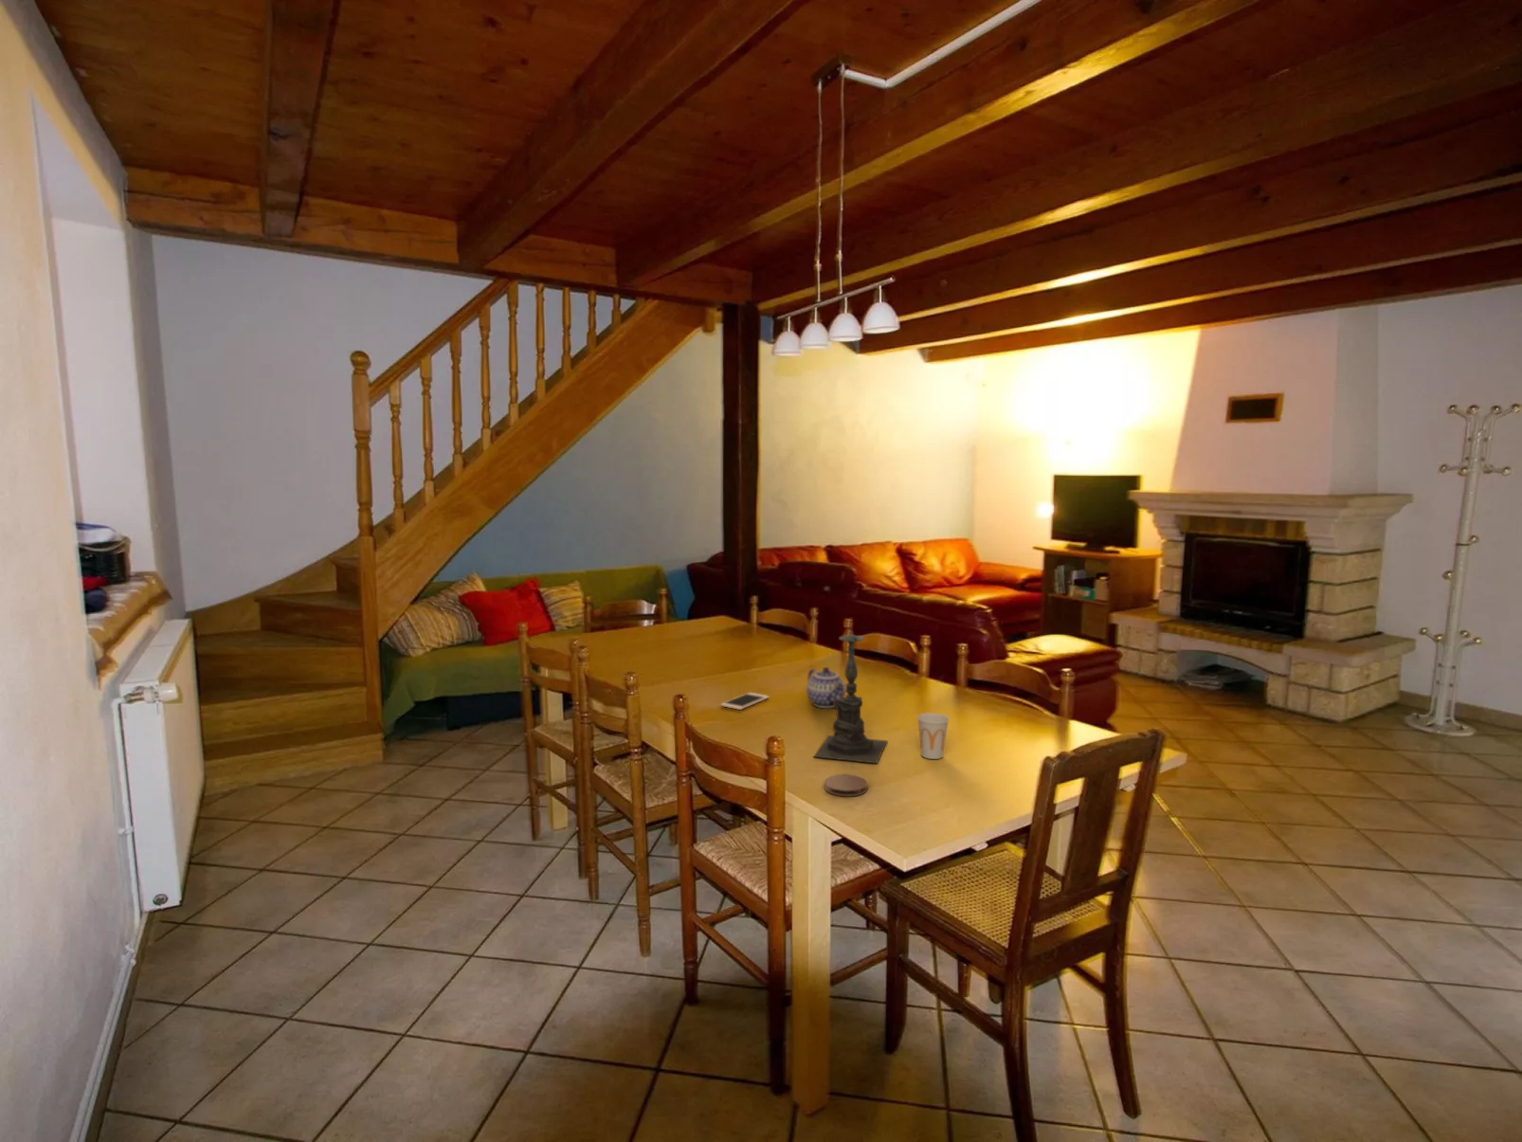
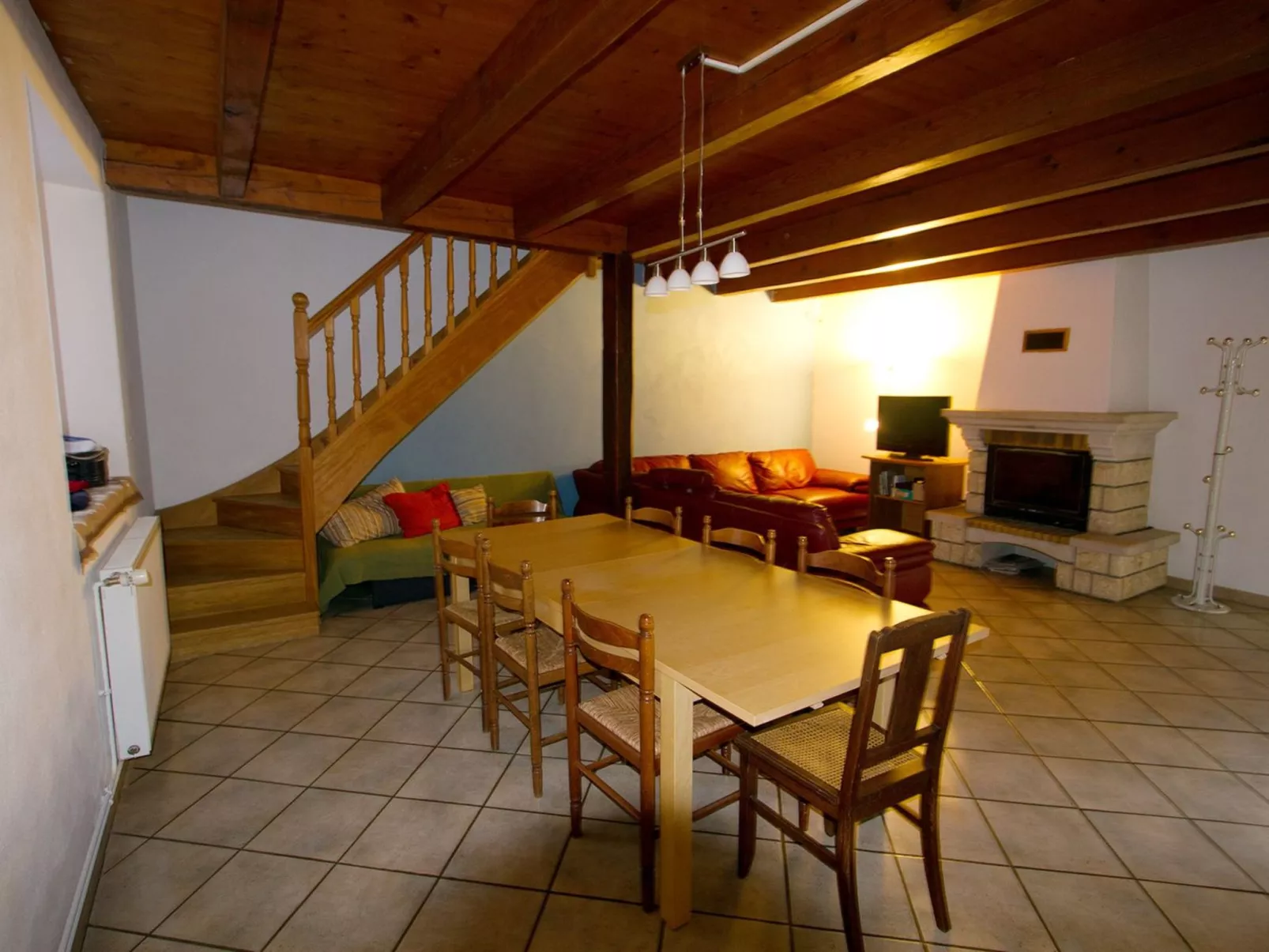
- teapot (825, 685)
- cell phone (745, 701)
- cup (933, 737)
- candle holder (852, 684)
- coaster (846, 785)
